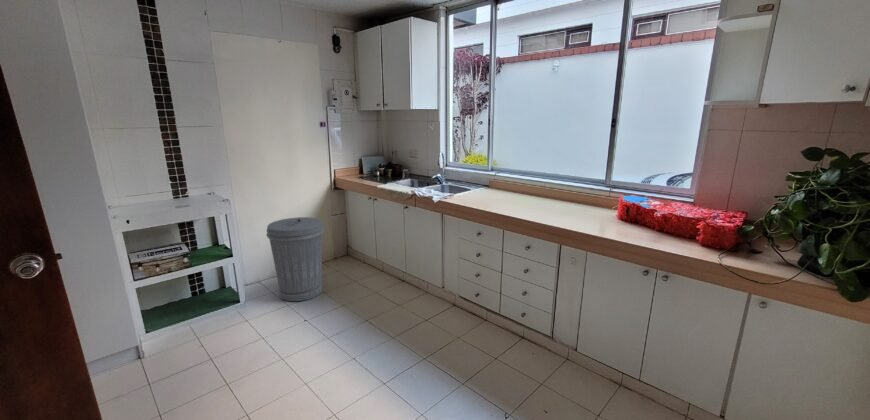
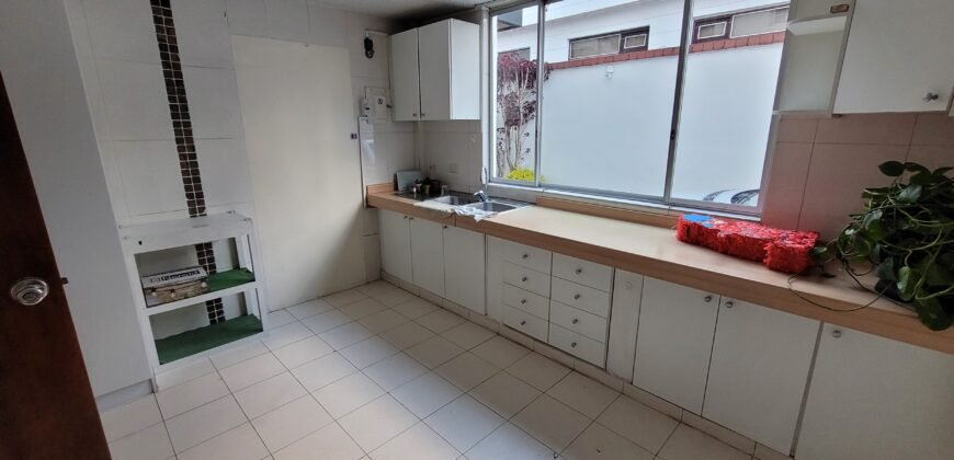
- trash can (298, 256)
